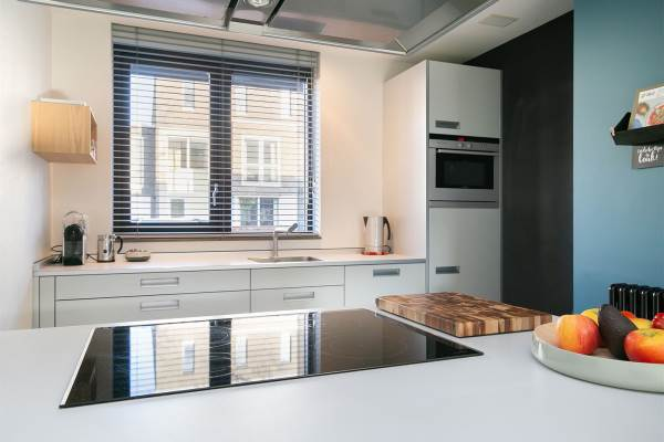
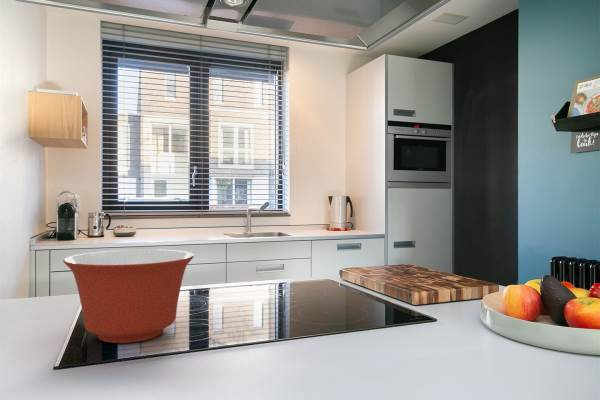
+ mixing bowl (131, 294)
